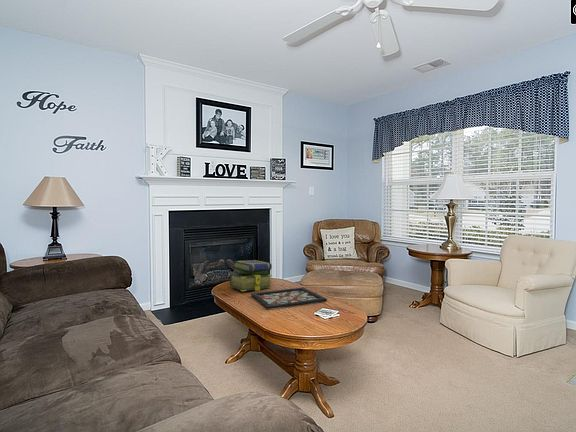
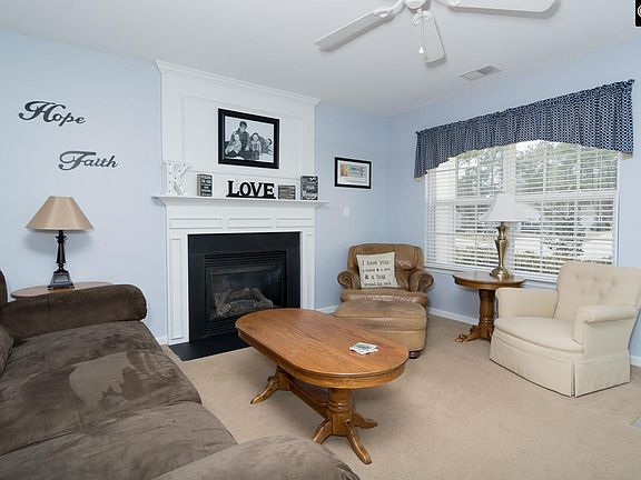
- stack of books (251, 274)
- decorative tray (287, 297)
